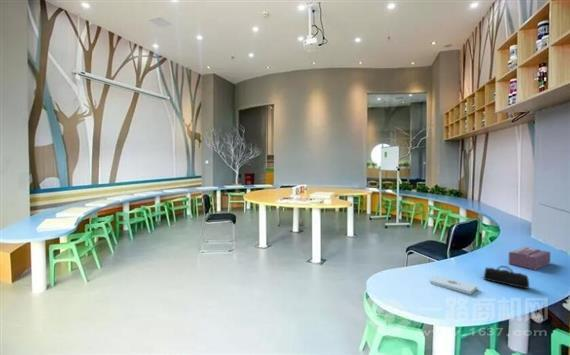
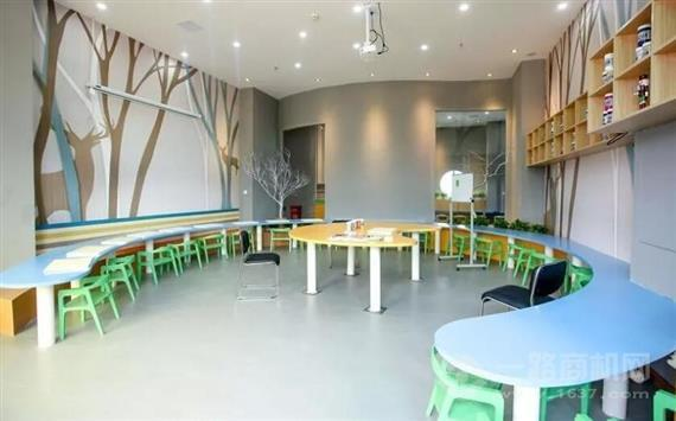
- pencil case (505, 274)
- tissue box (529, 257)
- notepad (453, 284)
